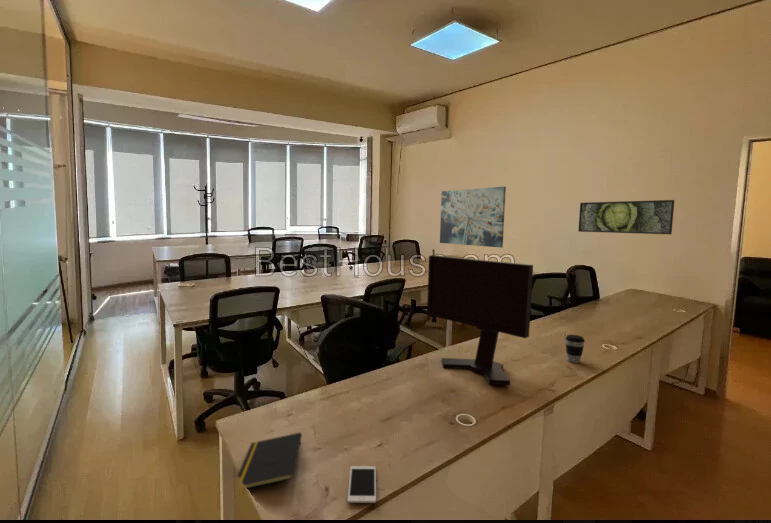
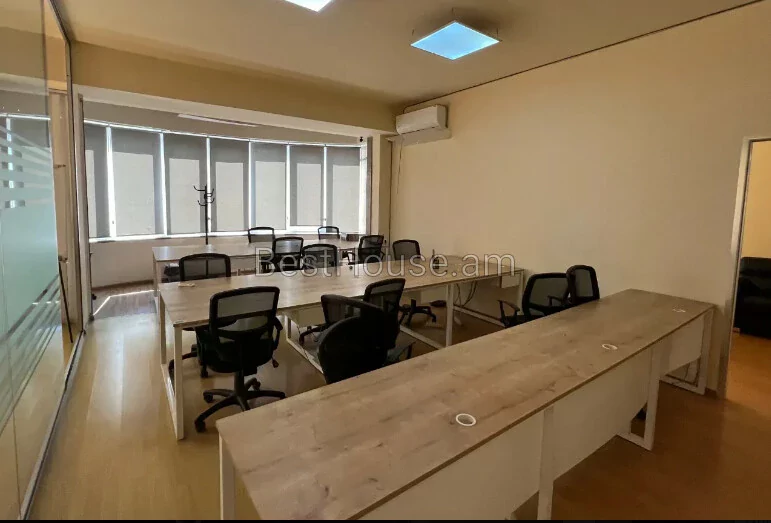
- wall art (469, 217)
- monitor (482, 315)
- coffee cup (574, 348)
- cell phone (362, 483)
- notepad (270, 459)
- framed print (622, 217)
